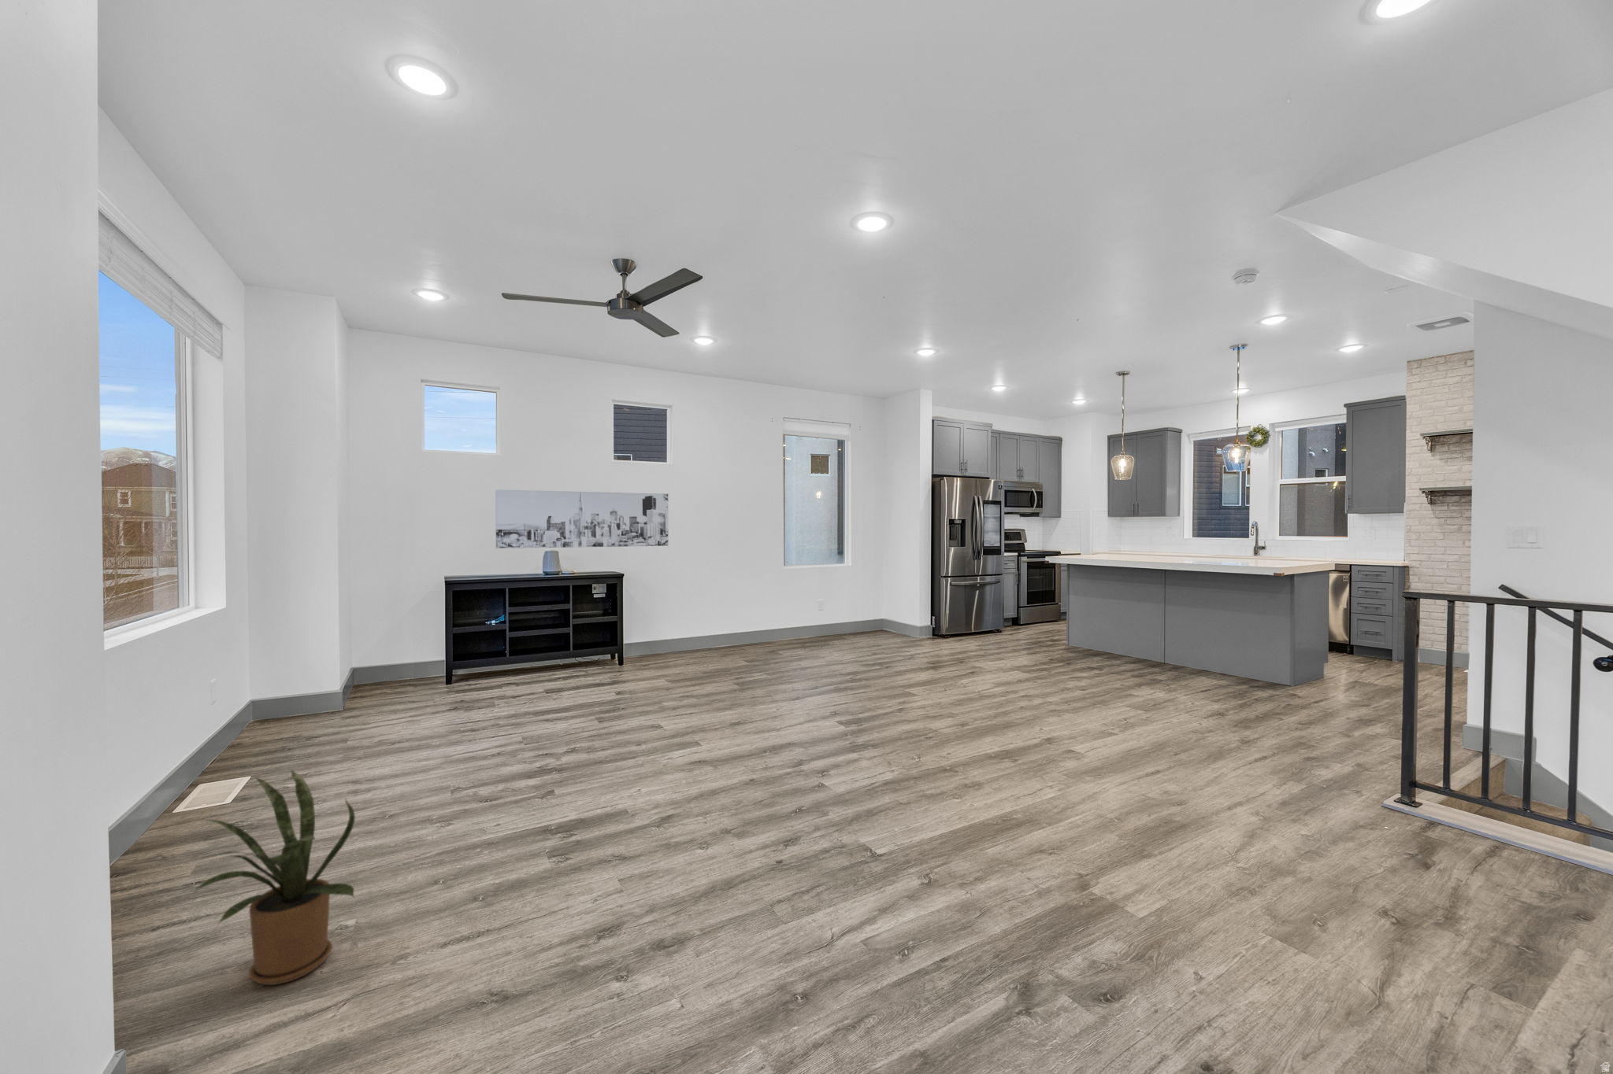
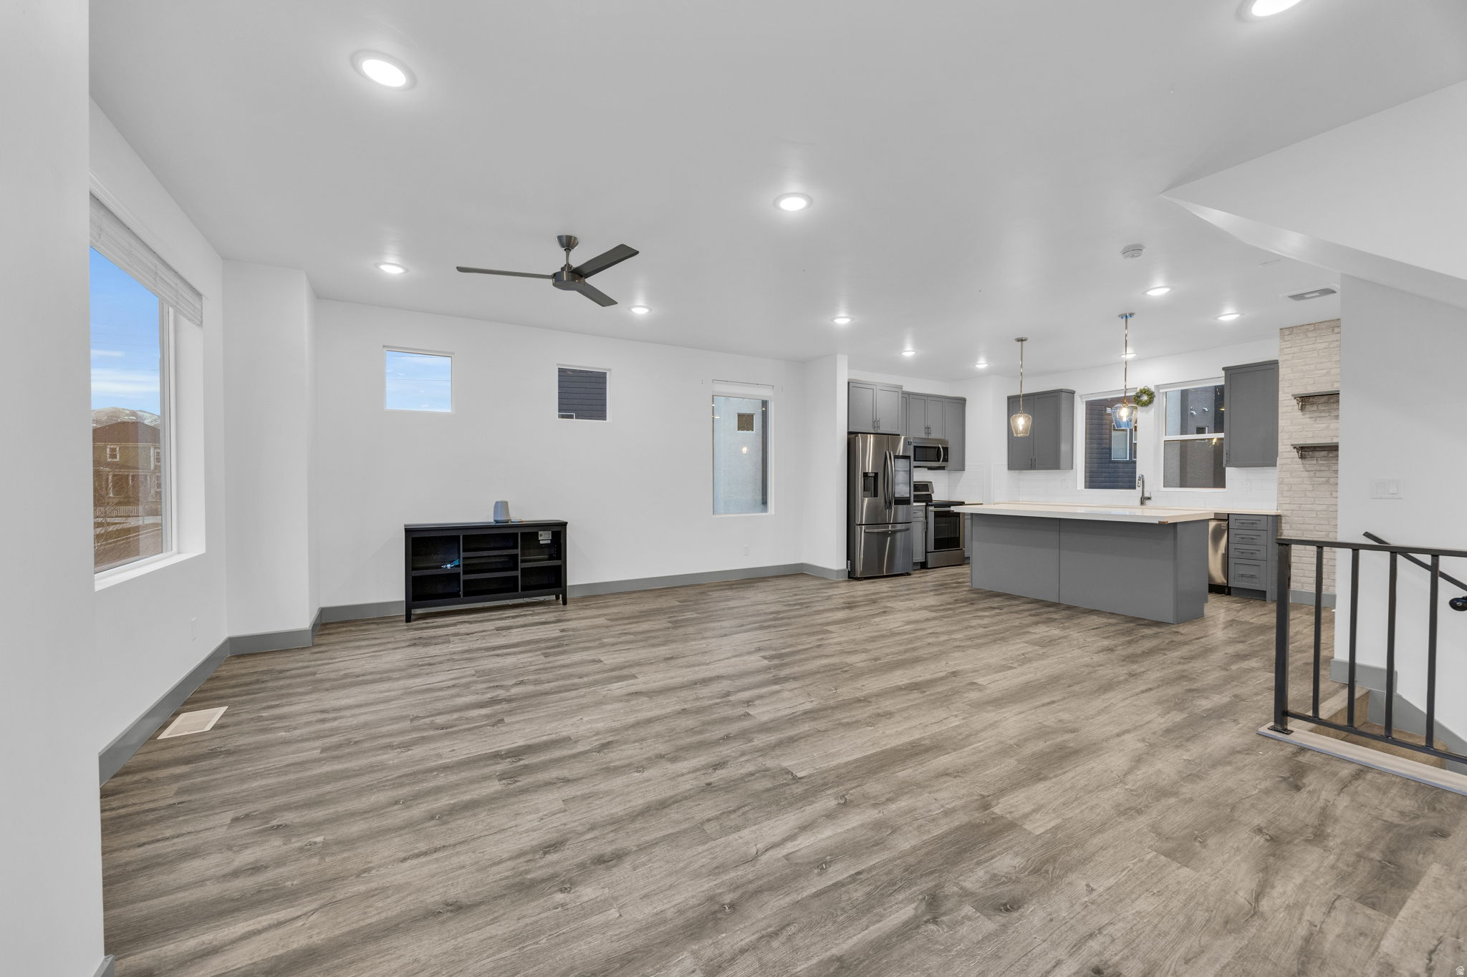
- house plant (277, 881)
- wall art (586, 519)
